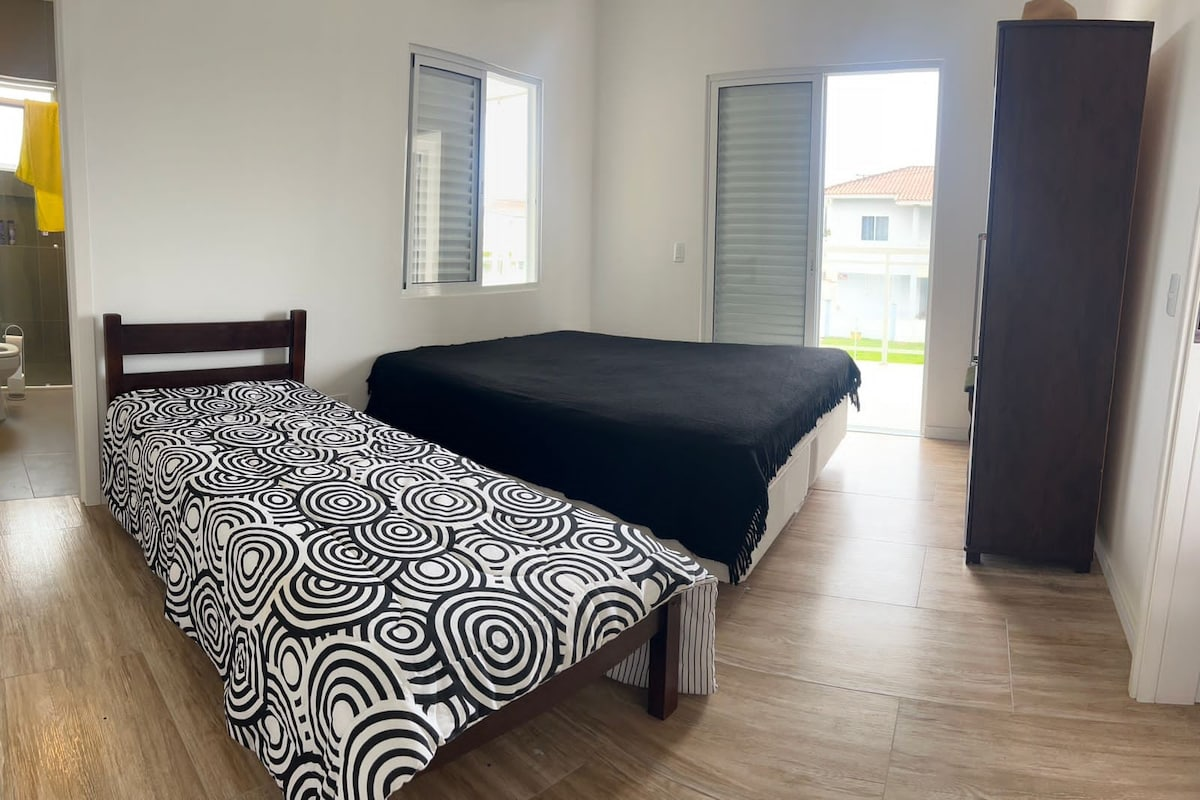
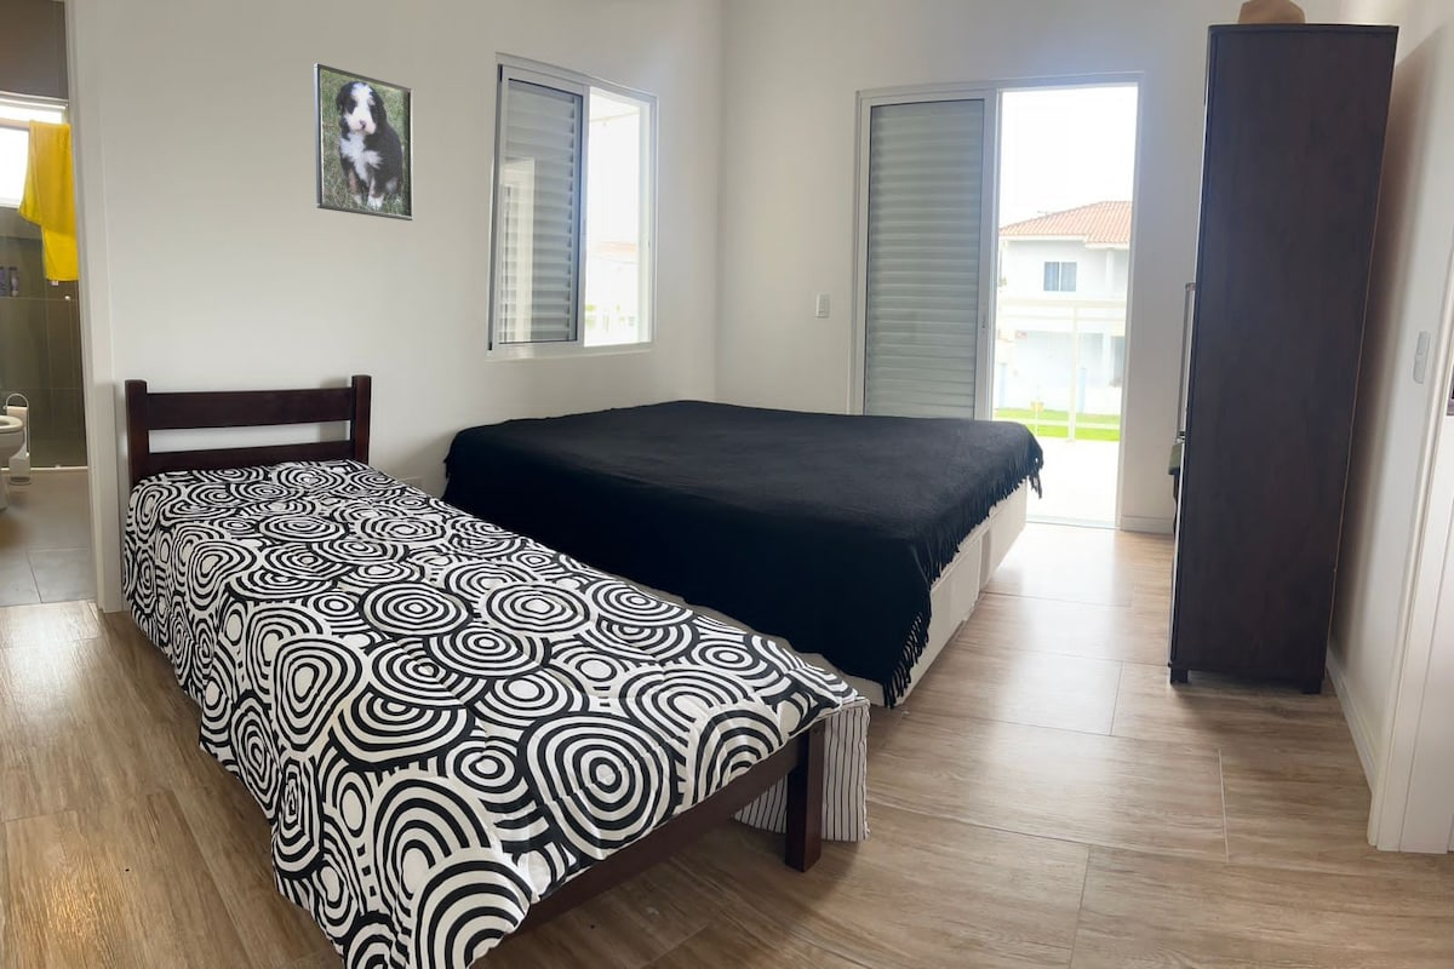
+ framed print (366, 147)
